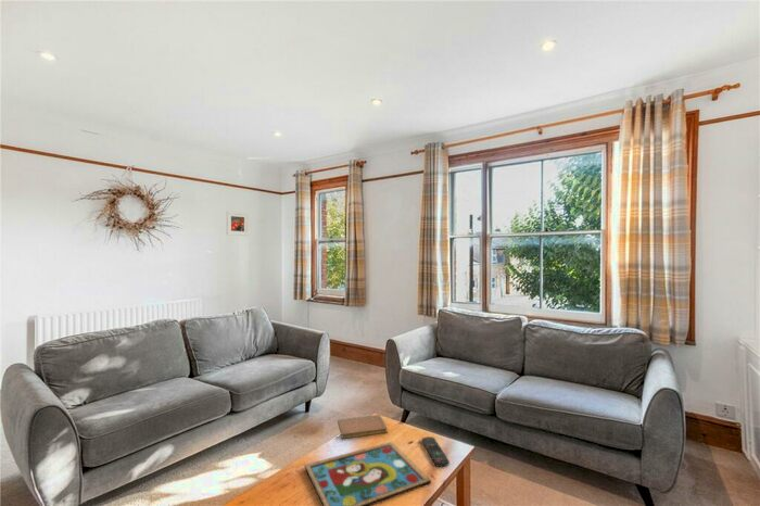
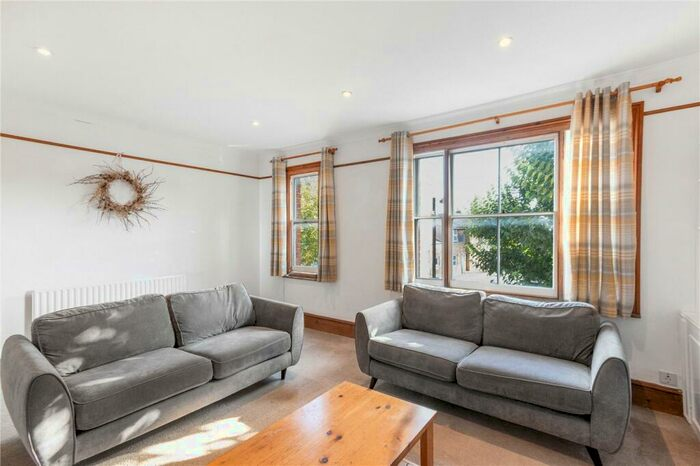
- notebook (362, 426)
- framed painting (365, 473)
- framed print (237, 224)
- remote control (434, 451)
